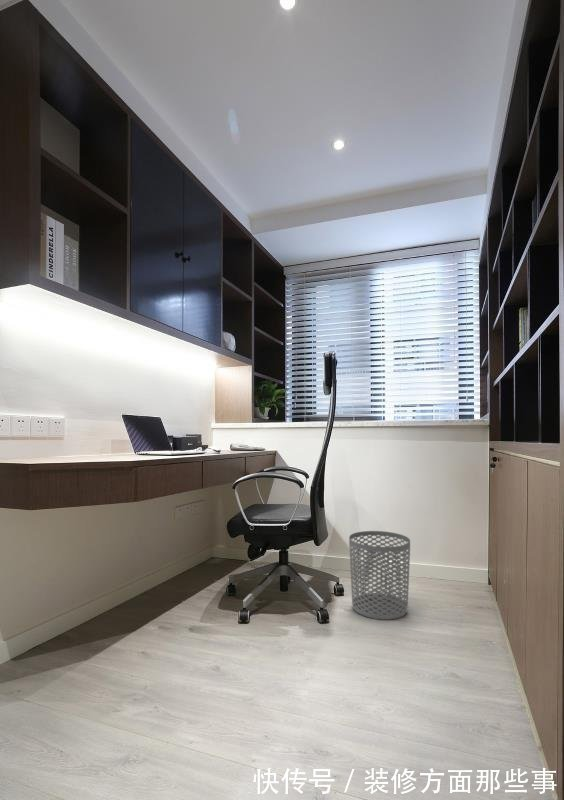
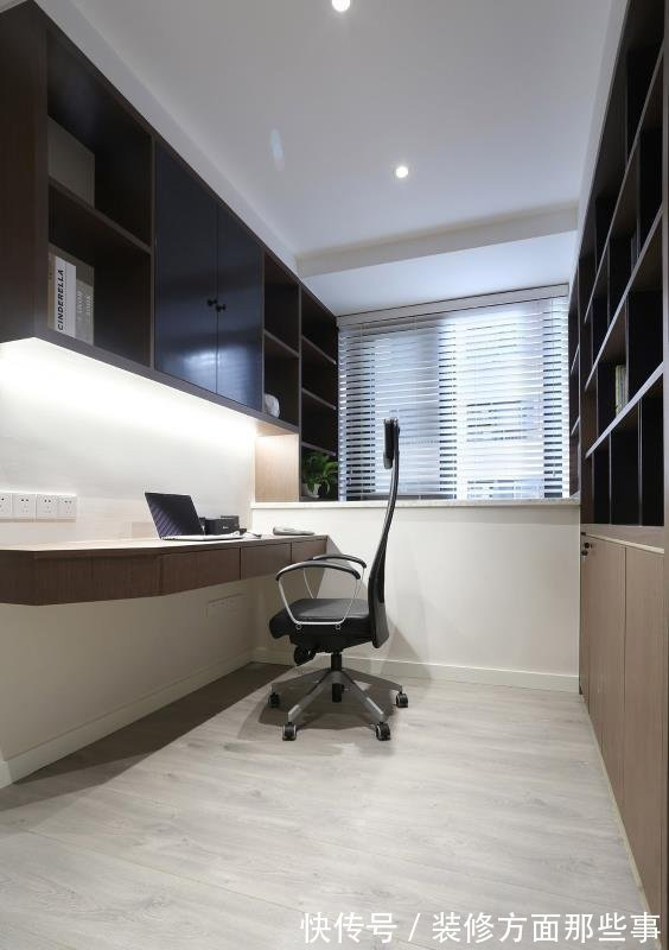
- waste bin (379, 573)
